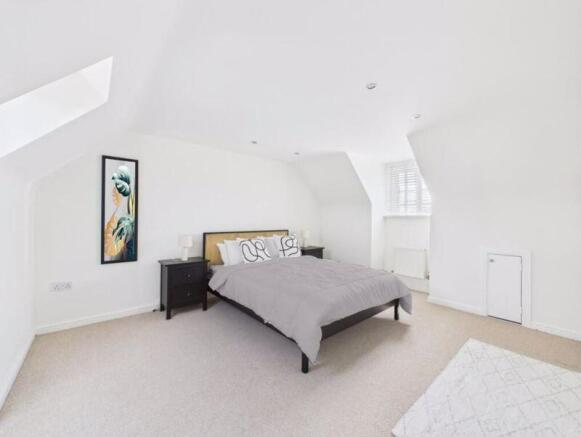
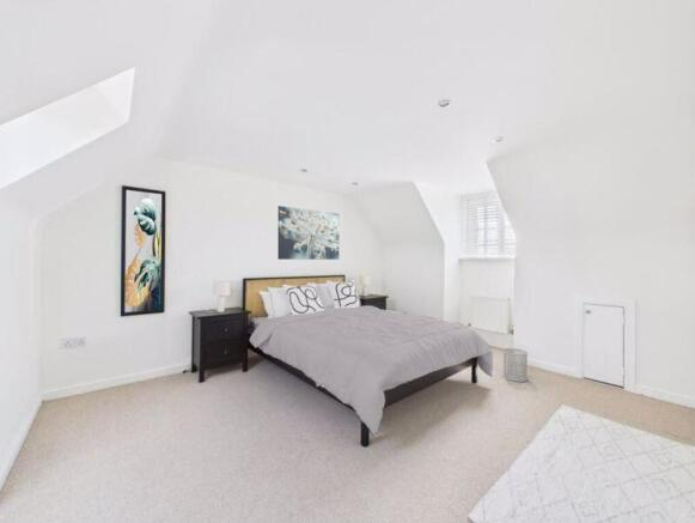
+ wastebasket (514, 364)
+ wall art (310, 235)
